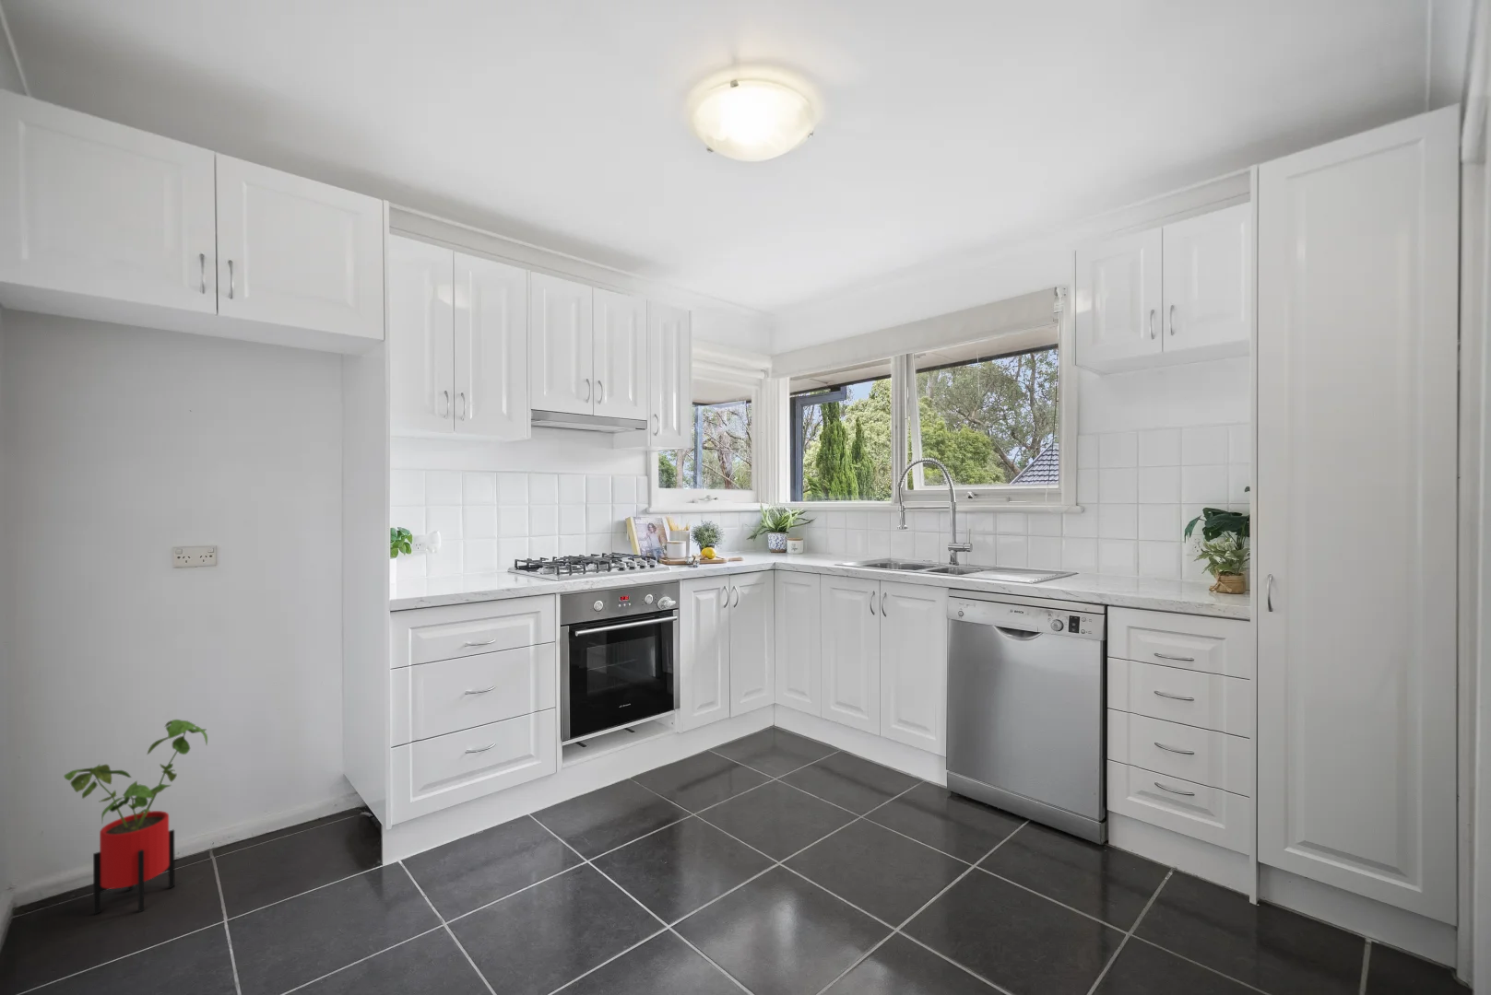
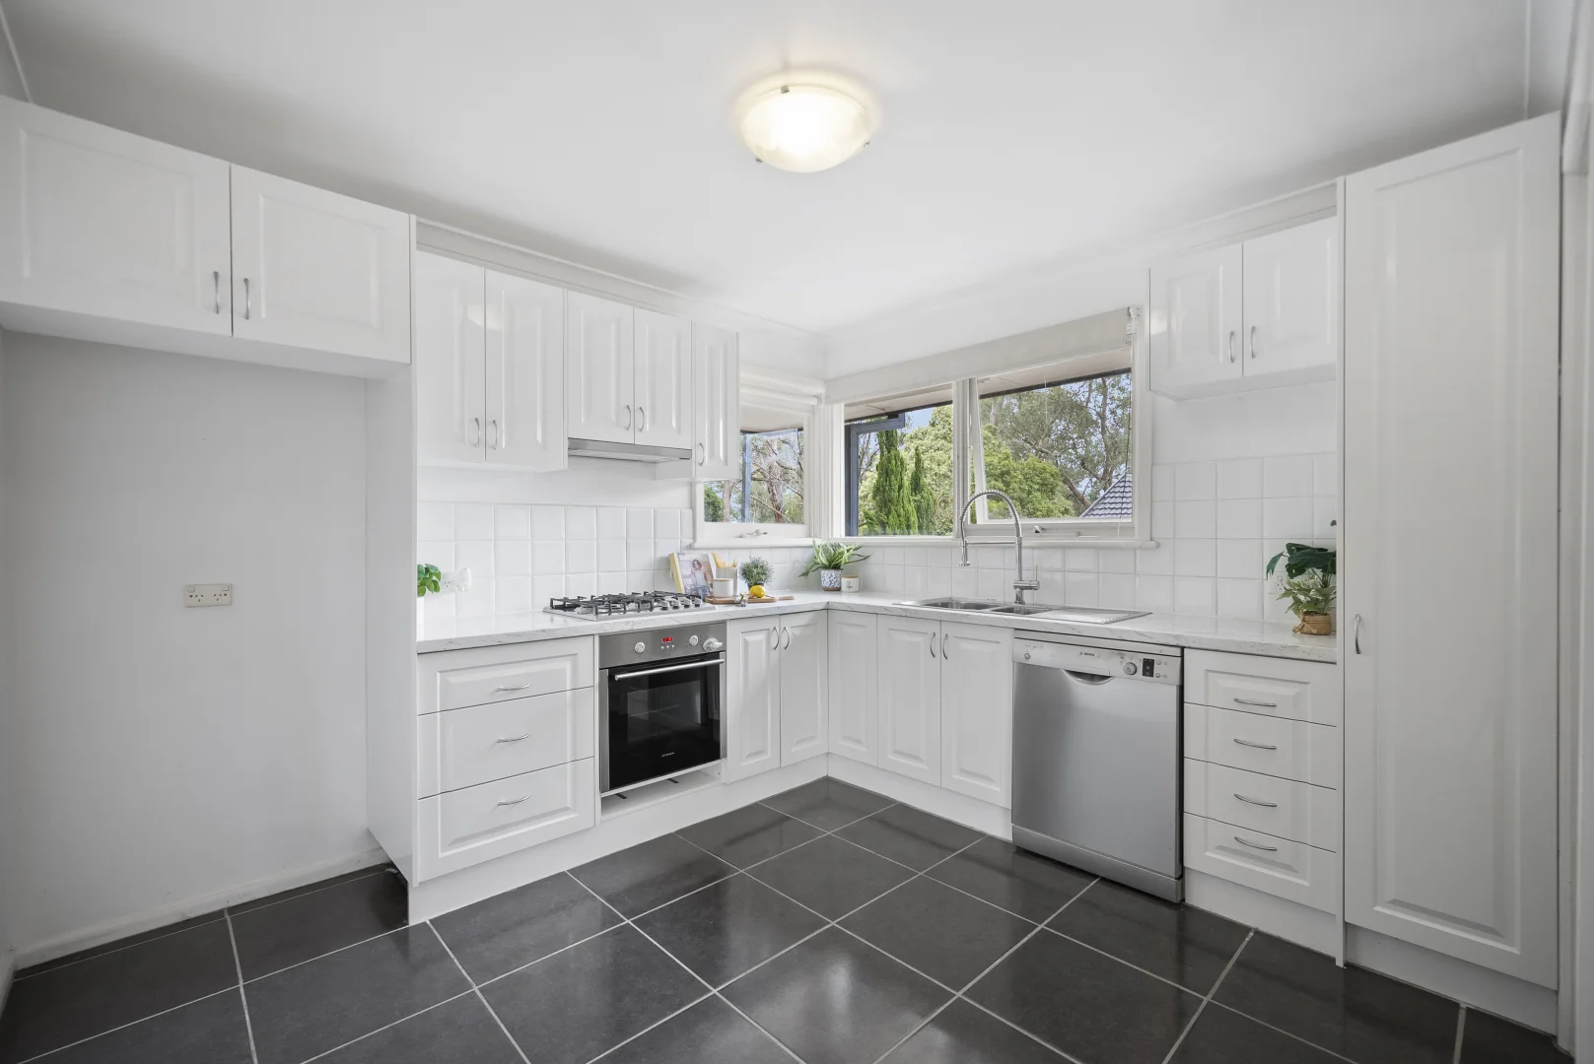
- house plant (143, 811)
